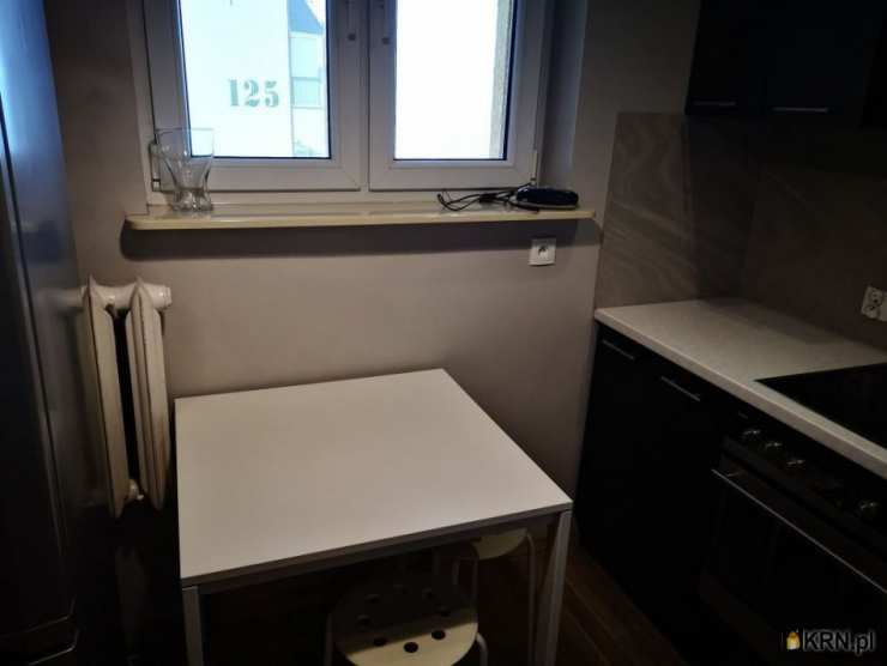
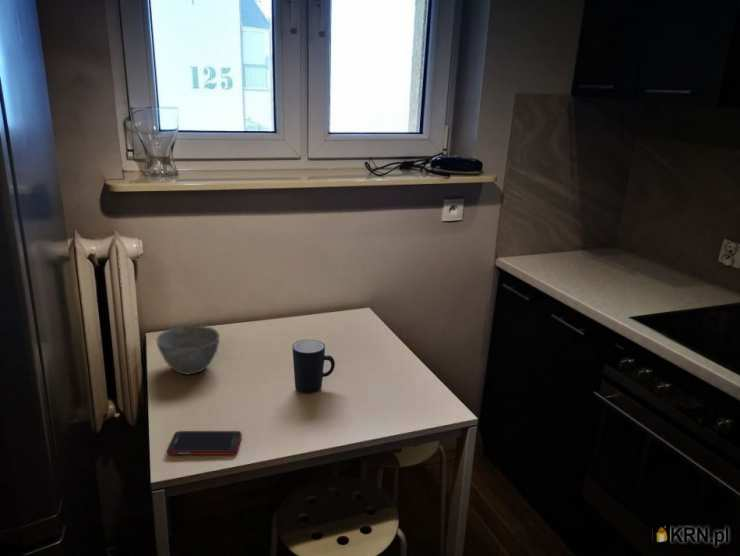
+ bowl (189, 353)
+ cell phone (205, 442)
+ mug (313, 367)
